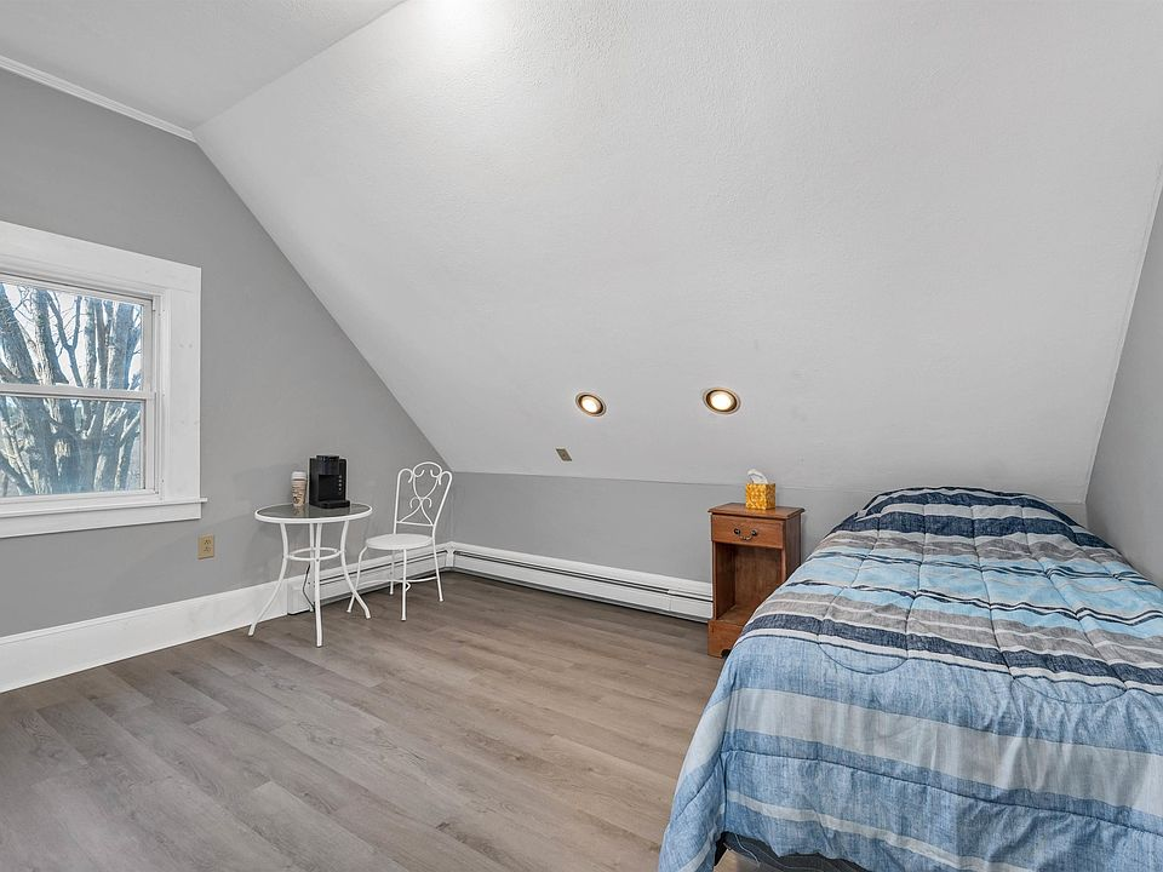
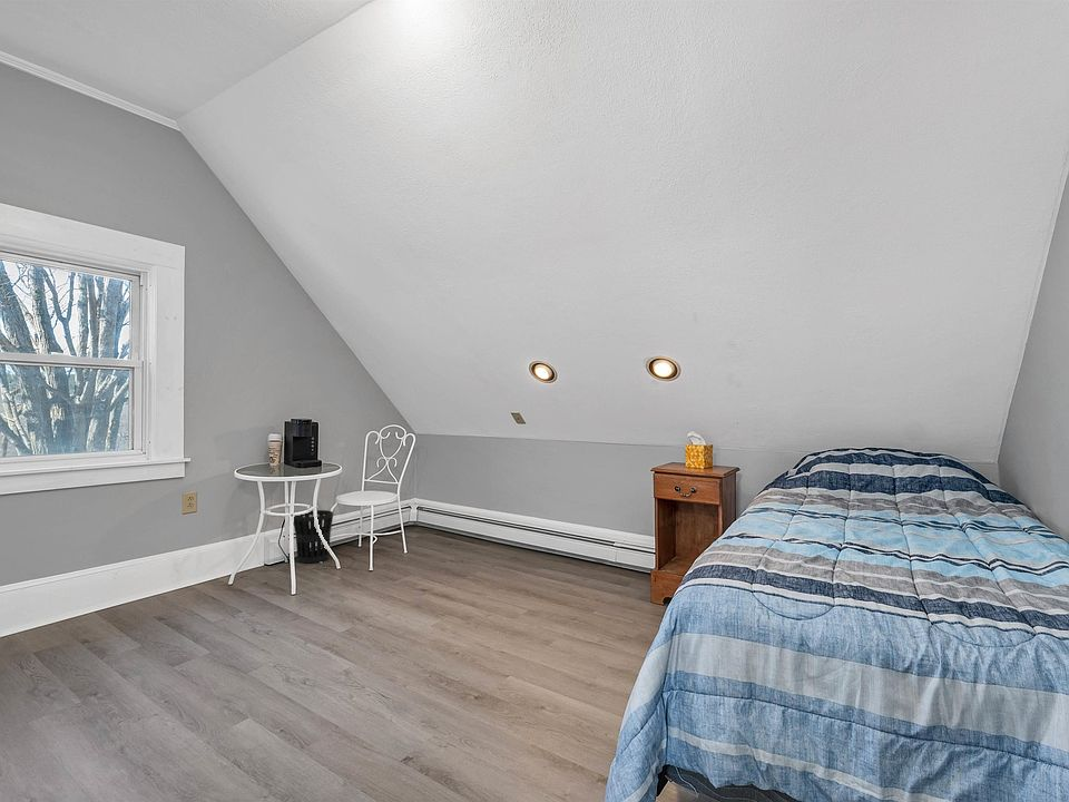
+ wastebasket (313, 536)
